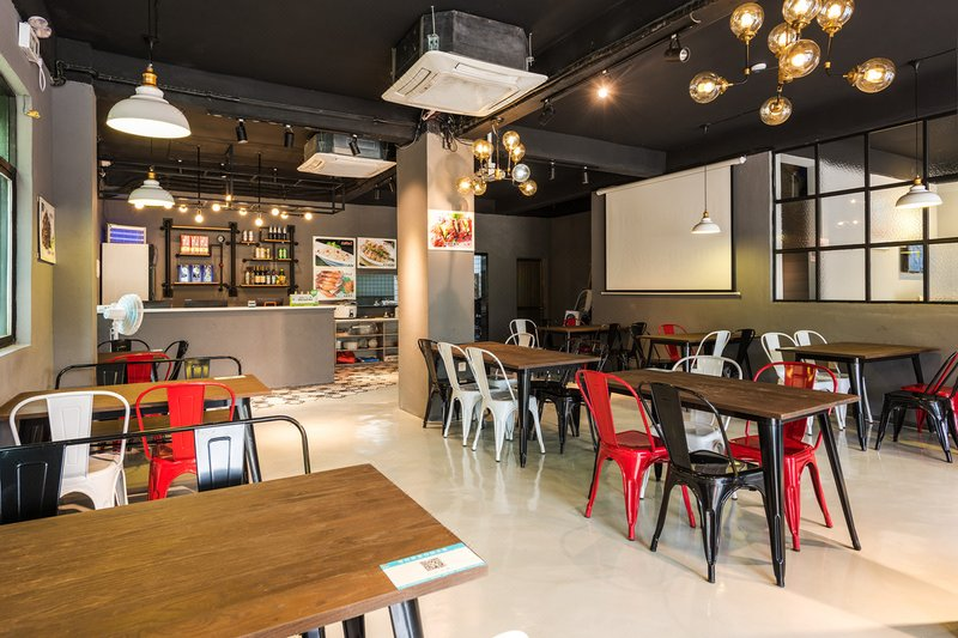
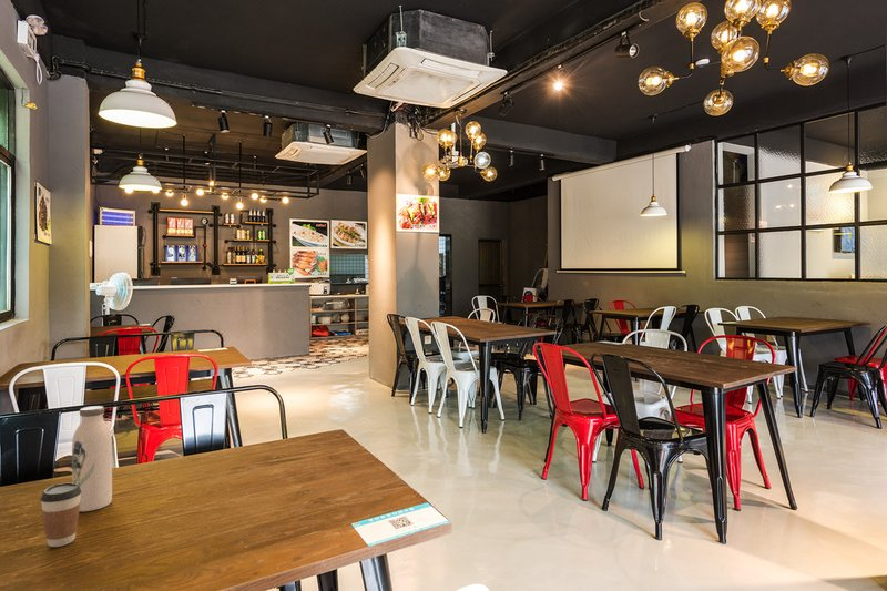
+ coffee cup (61, 514)
+ water bottle (92, 456)
